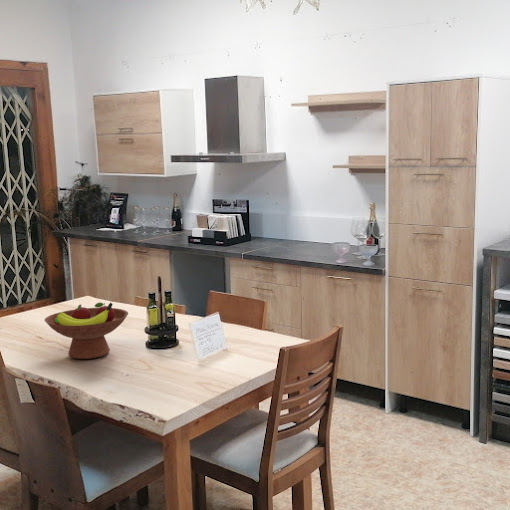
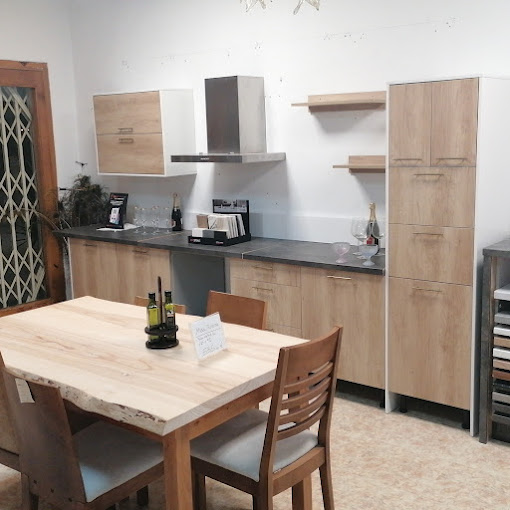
- fruit bowl (87, 327)
